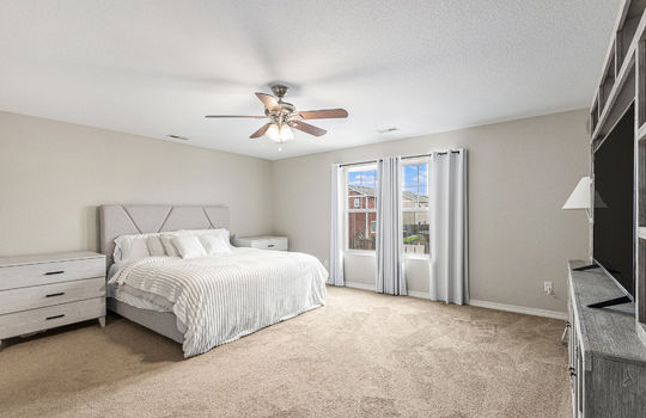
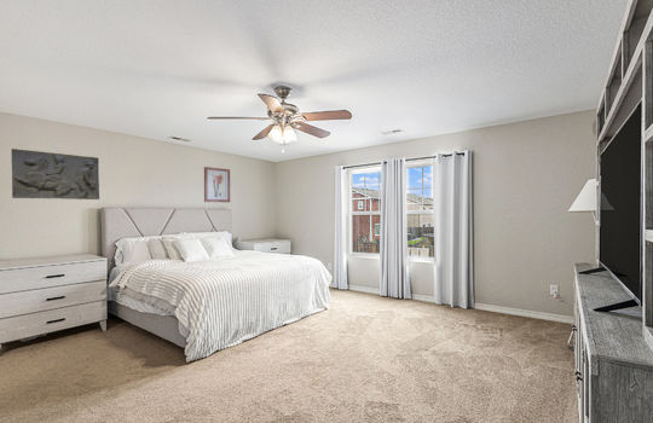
+ relief sculpture (59, 175)
+ wall art (216, 185)
